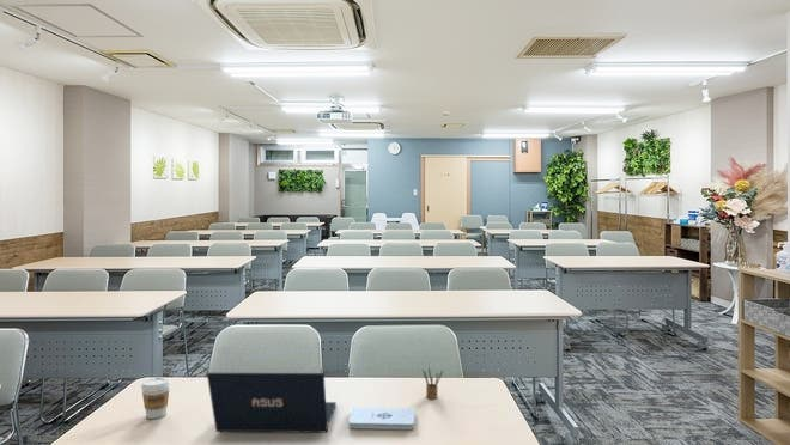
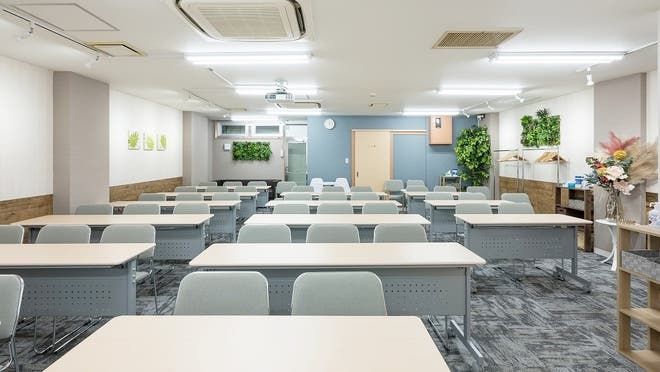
- coffee cup (156, 397)
- pencil box (432, 382)
- laptop (276, 391)
- notepad (382, 417)
